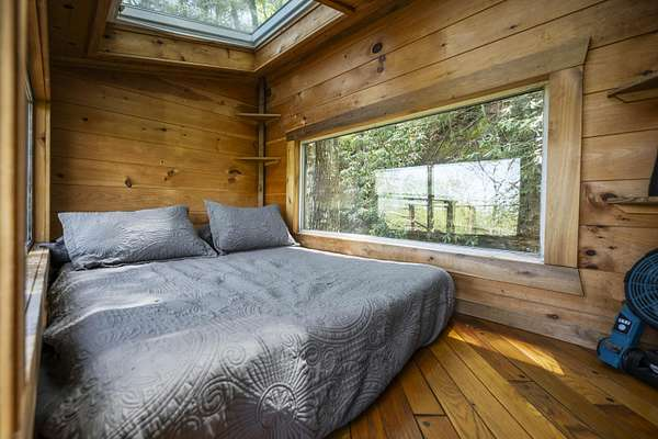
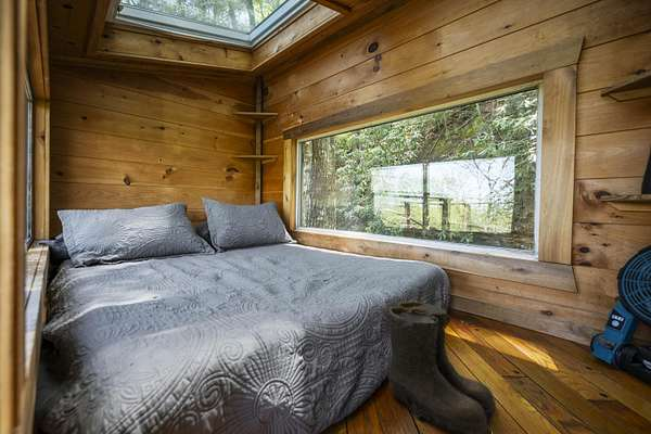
+ boots (438, 358)
